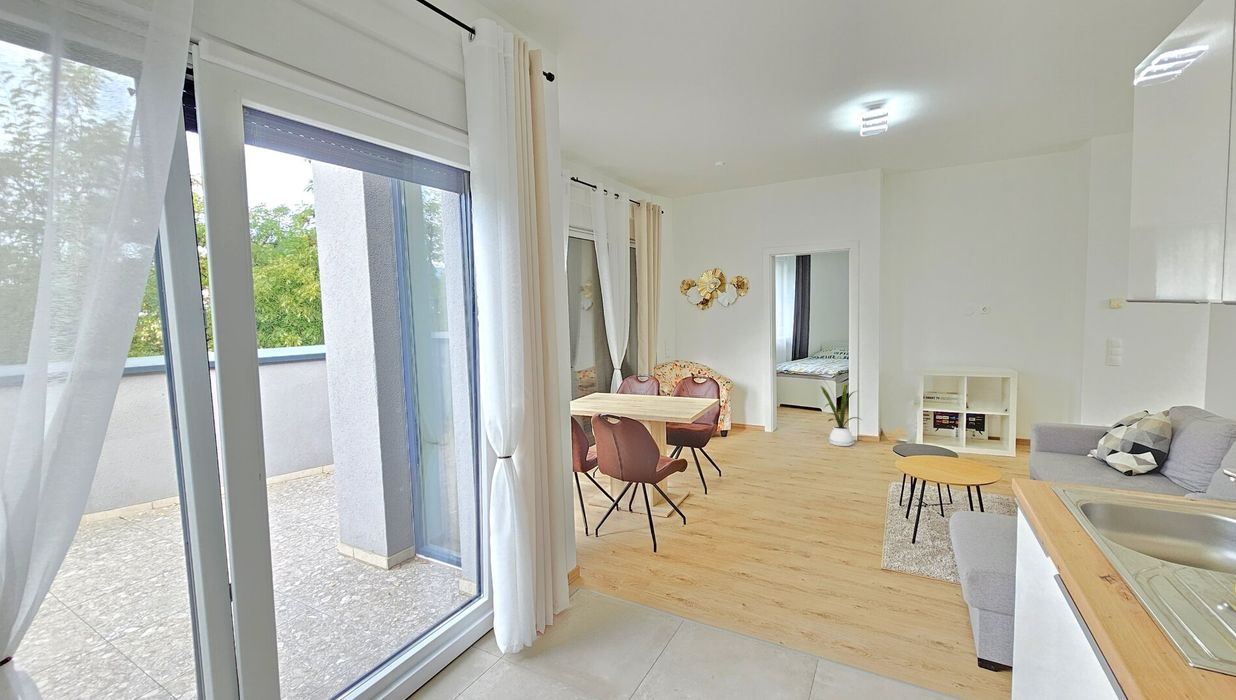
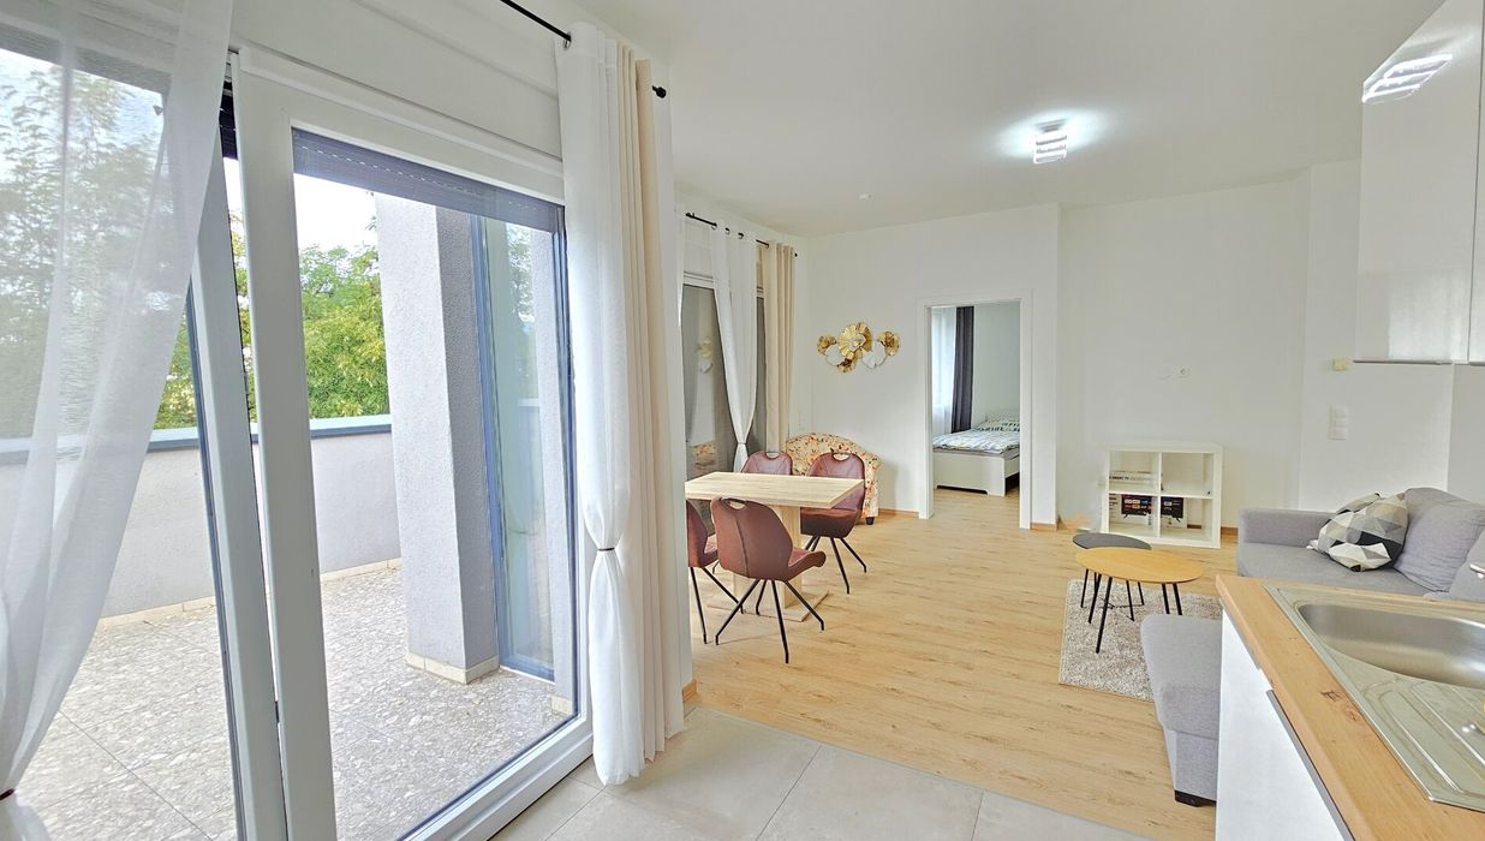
- house plant (838, 411)
